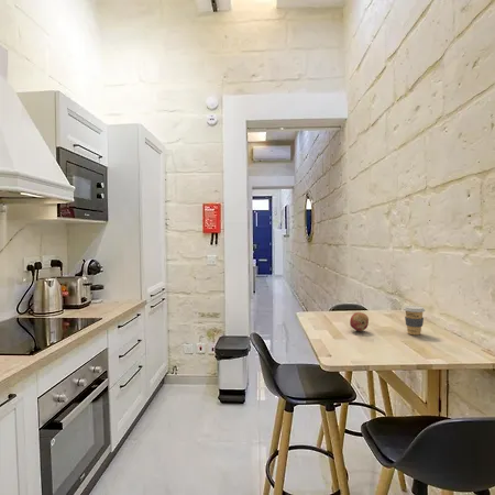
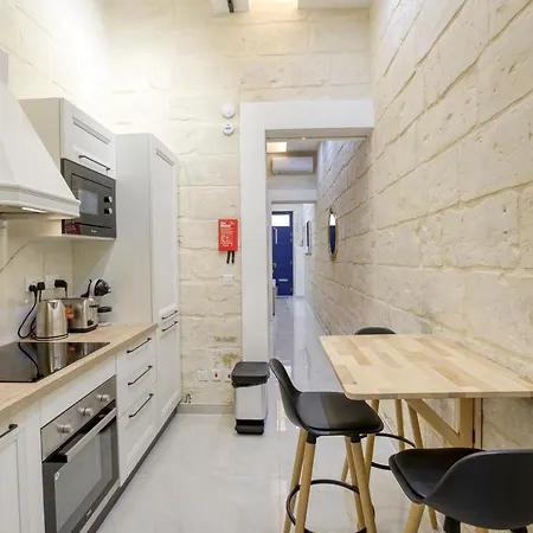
- fruit (359, 321)
- coffee cup (414, 320)
